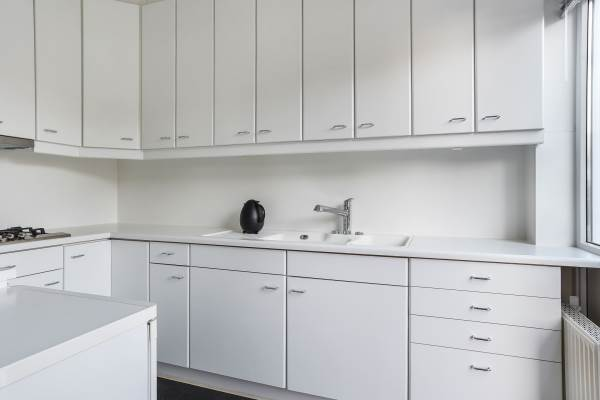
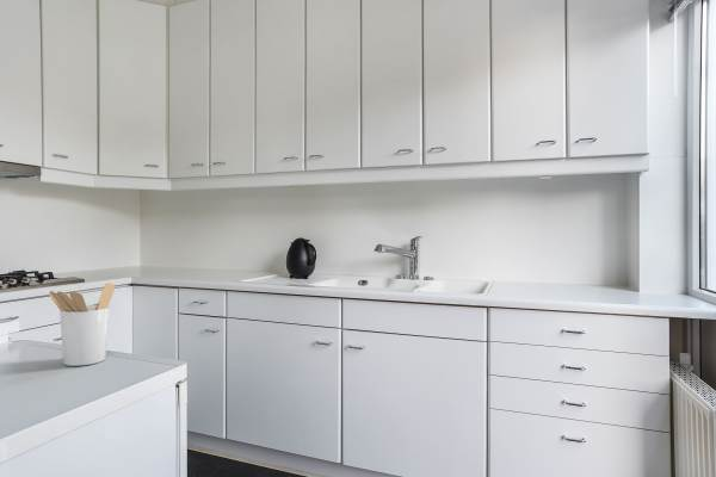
+ utensil holder (79, 323)
